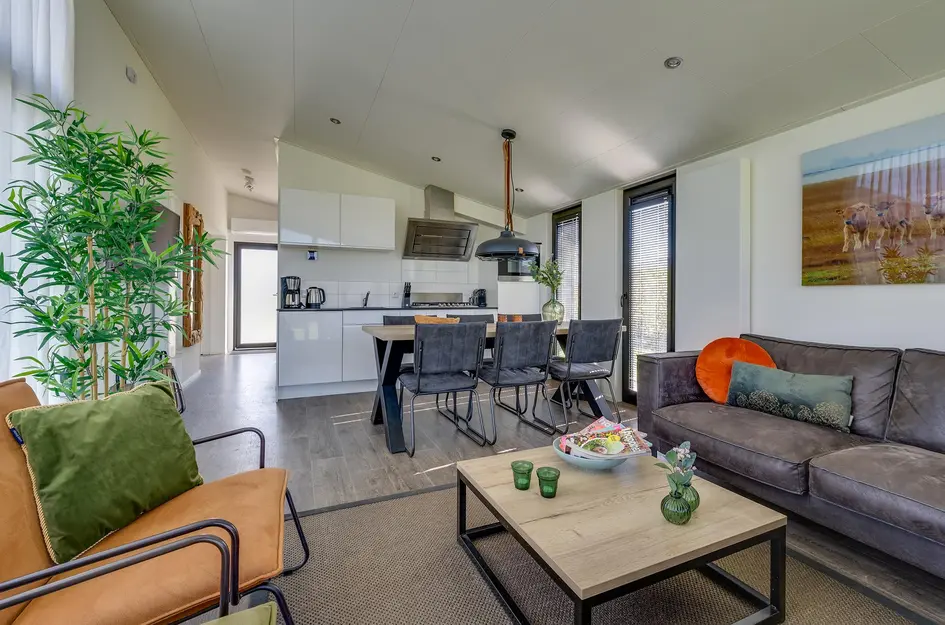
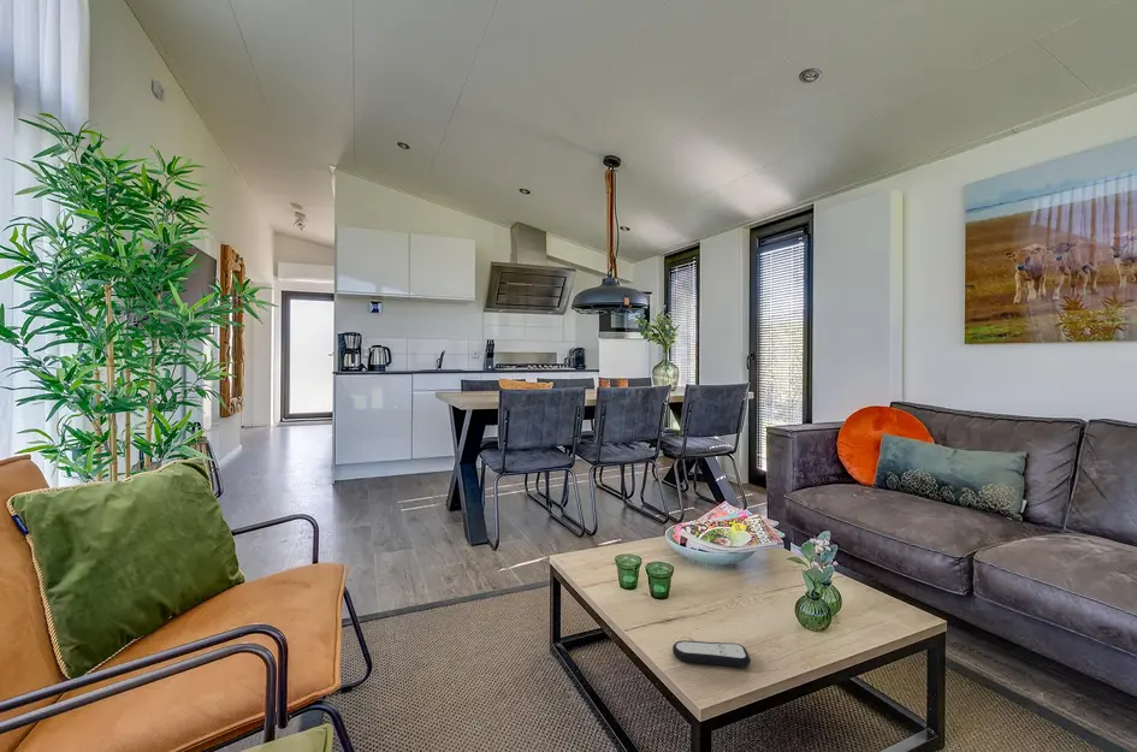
+ remote control (710, 652)
